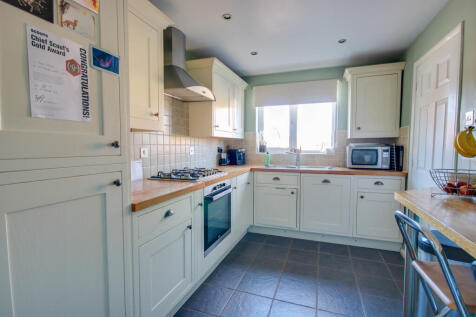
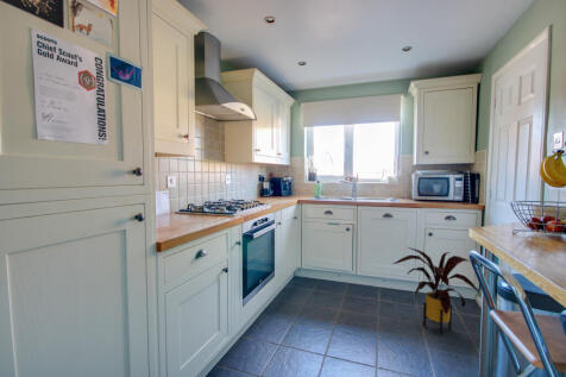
+ house plant (434, 290)
